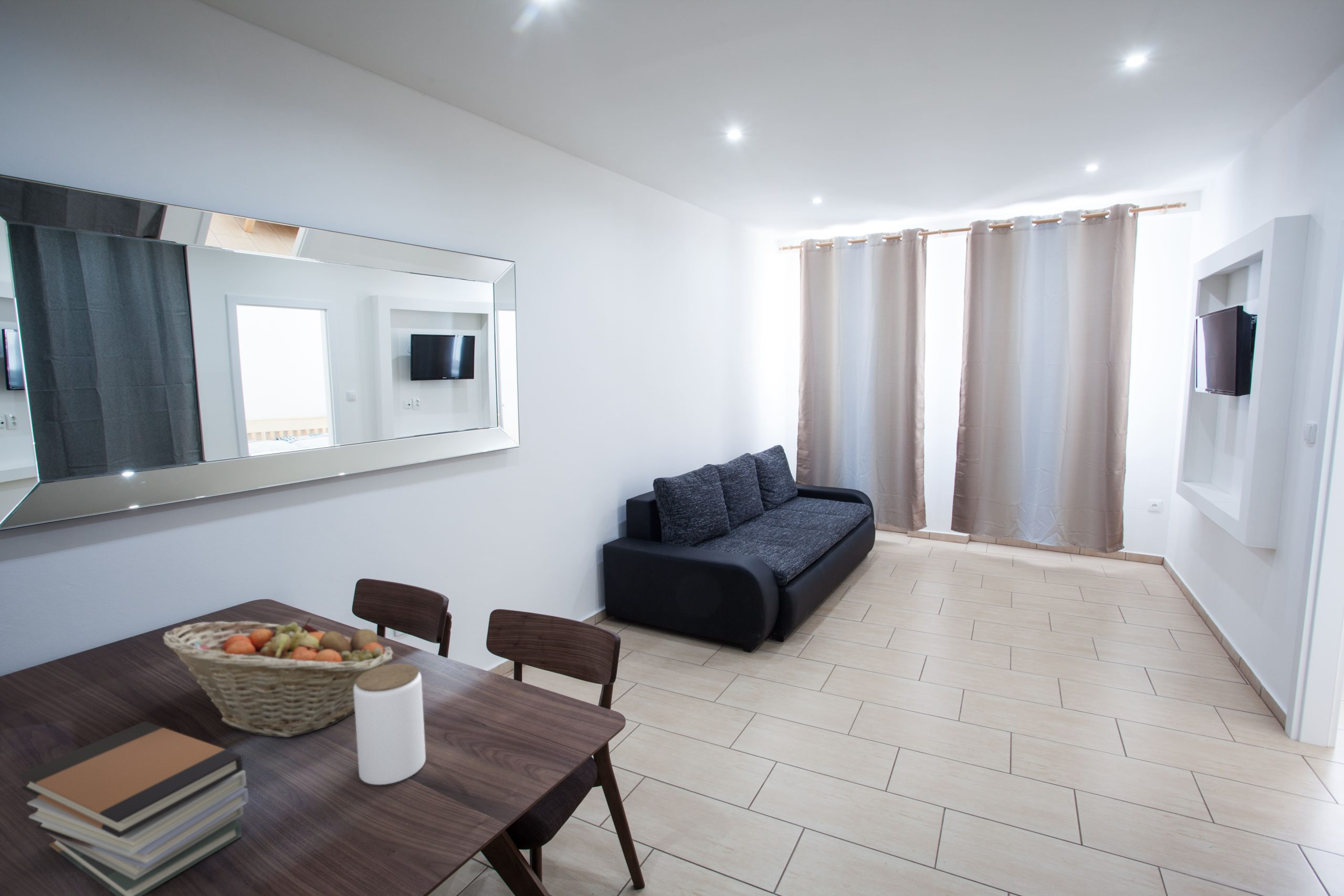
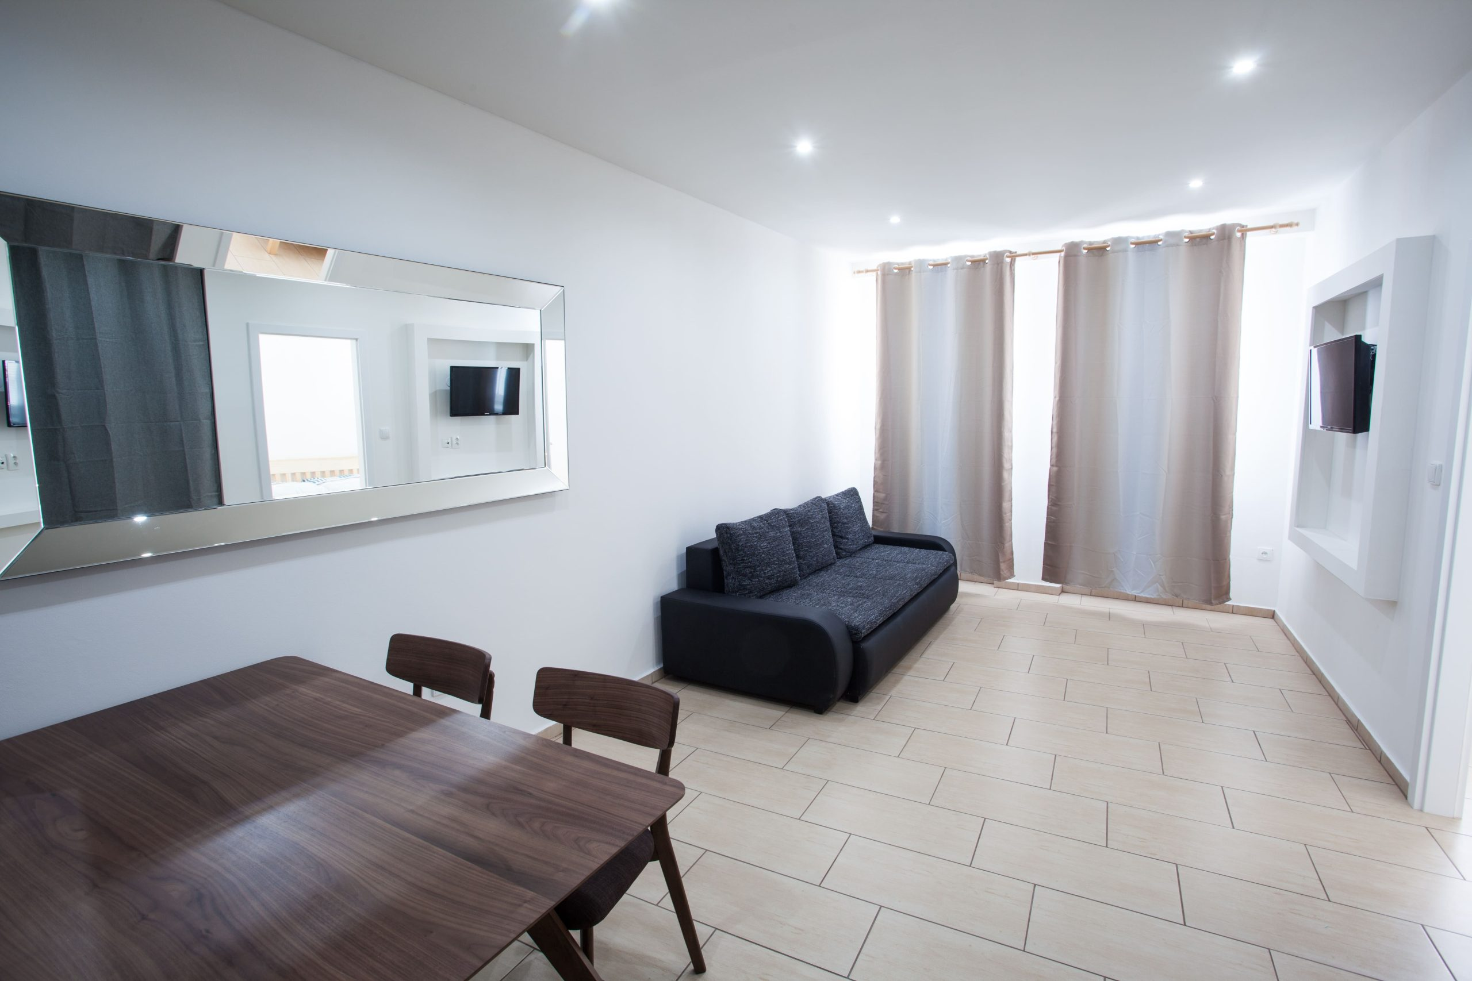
- fruit basket (285, 661)
- jar (390, 721)
- book stack (141, 804)
